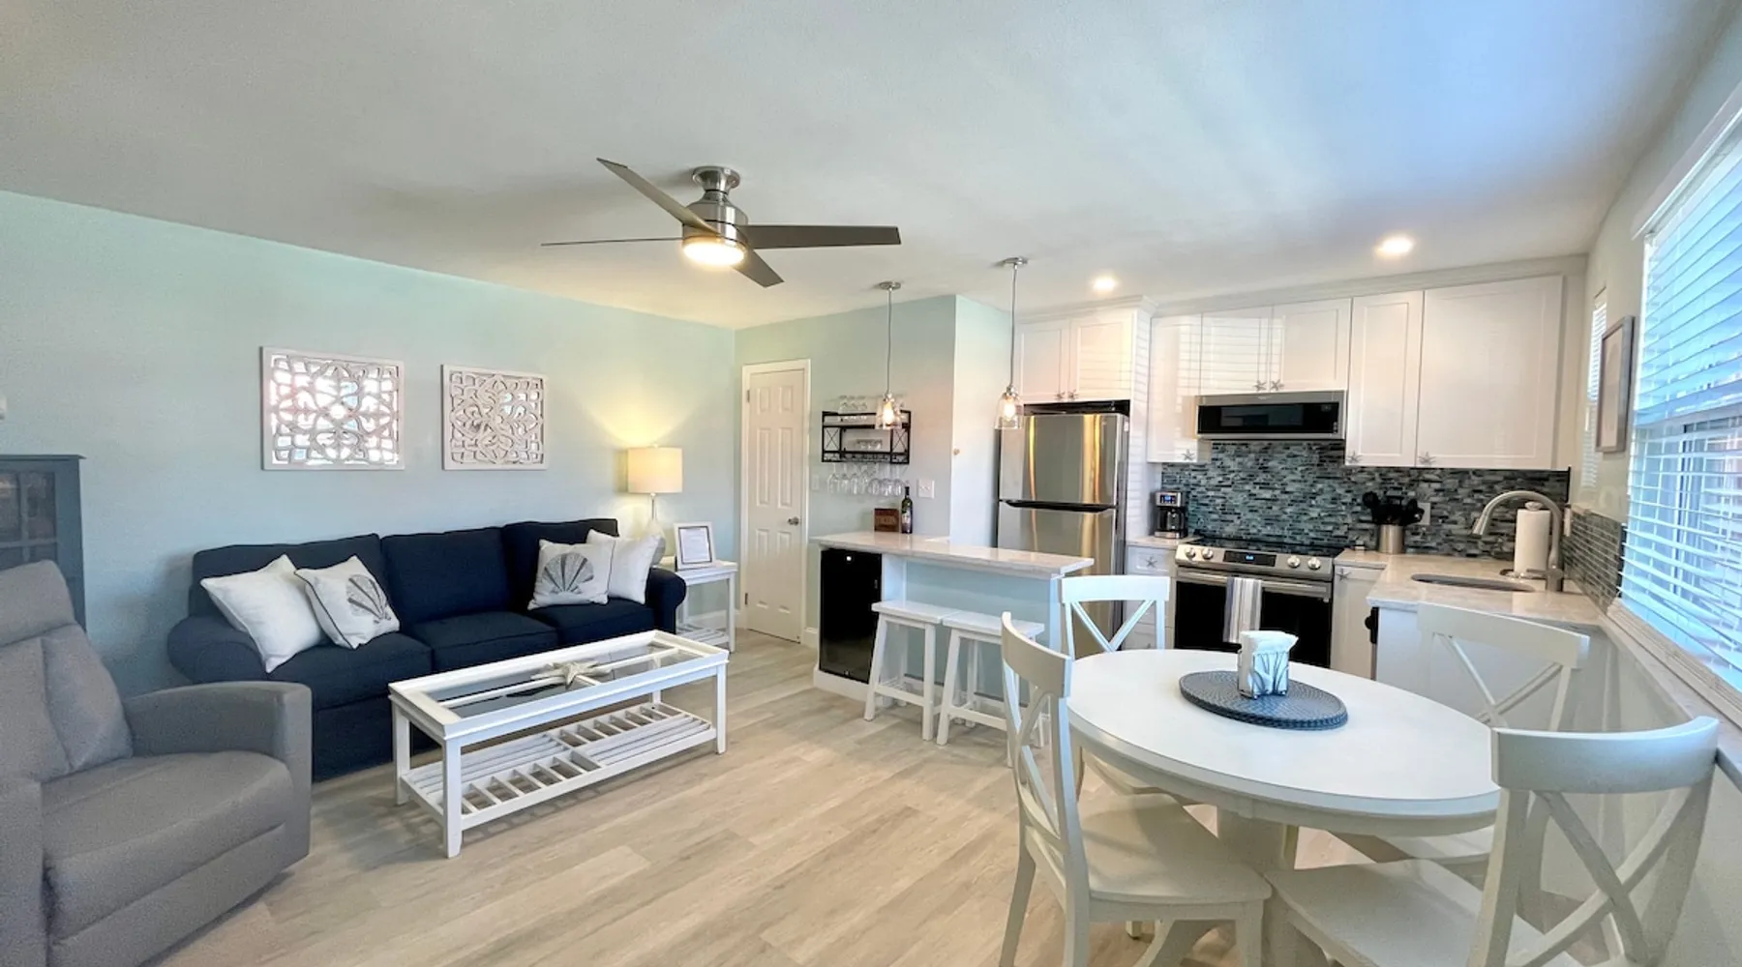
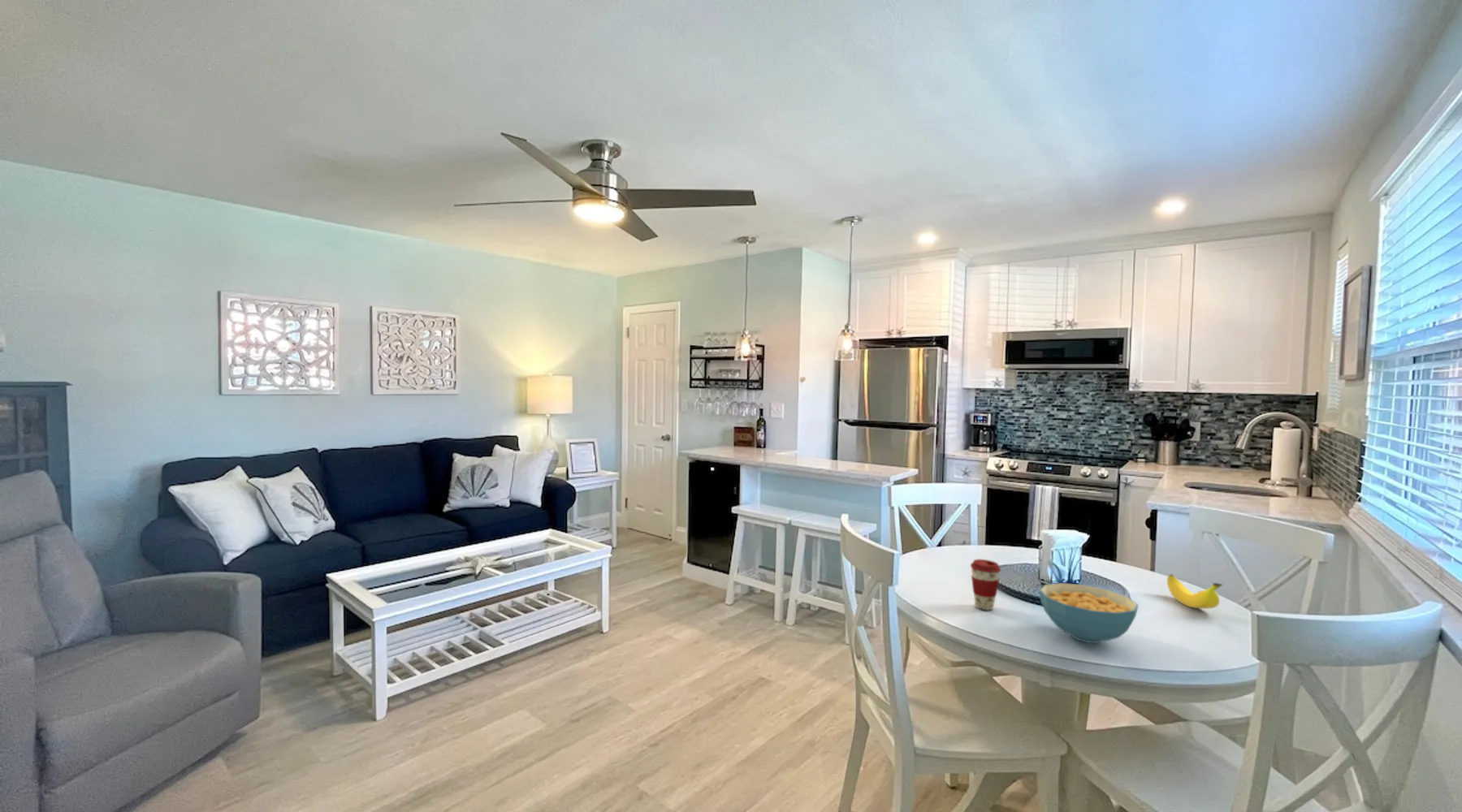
+ coffee cup (984, 585)
+ banana (1191, 592)
+ cereal bowl (1086, 617)
